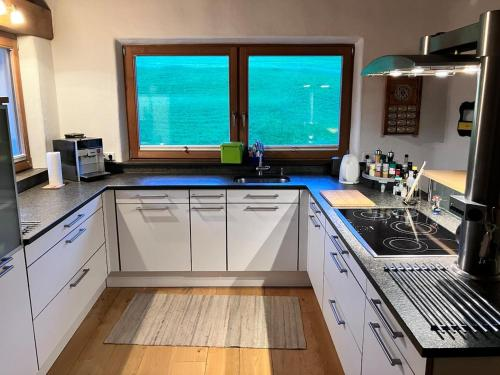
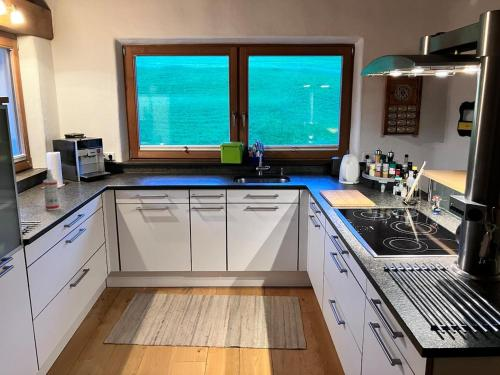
+ spray bottle (50, 189)
